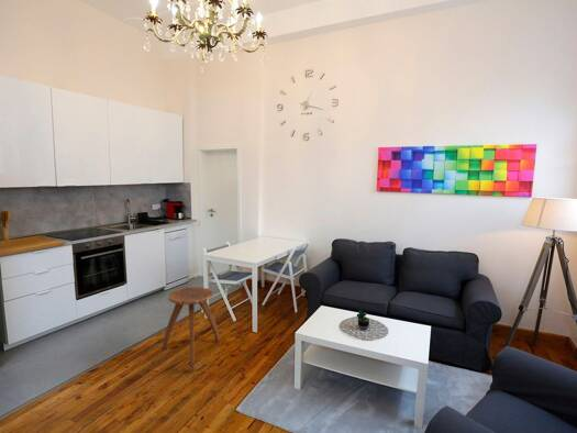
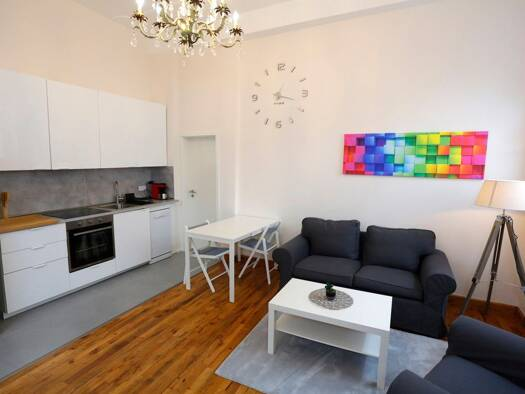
- stool (189, 321)
